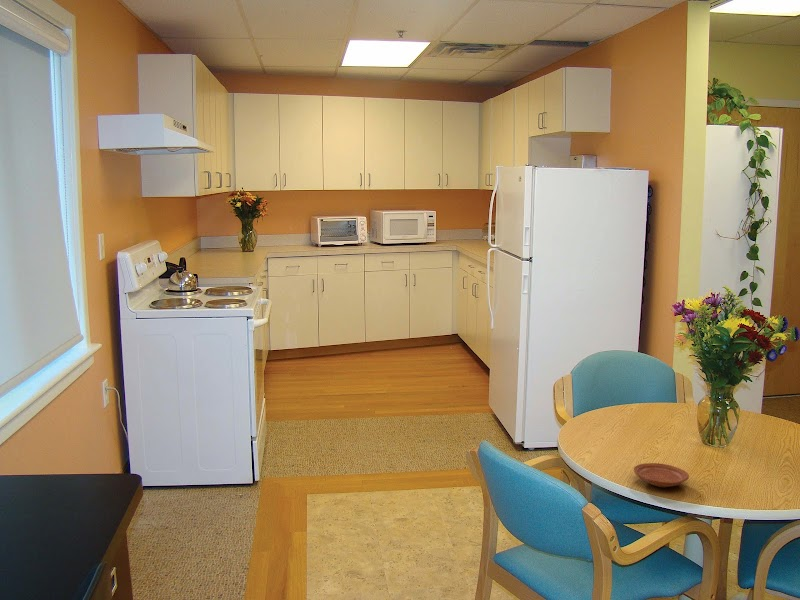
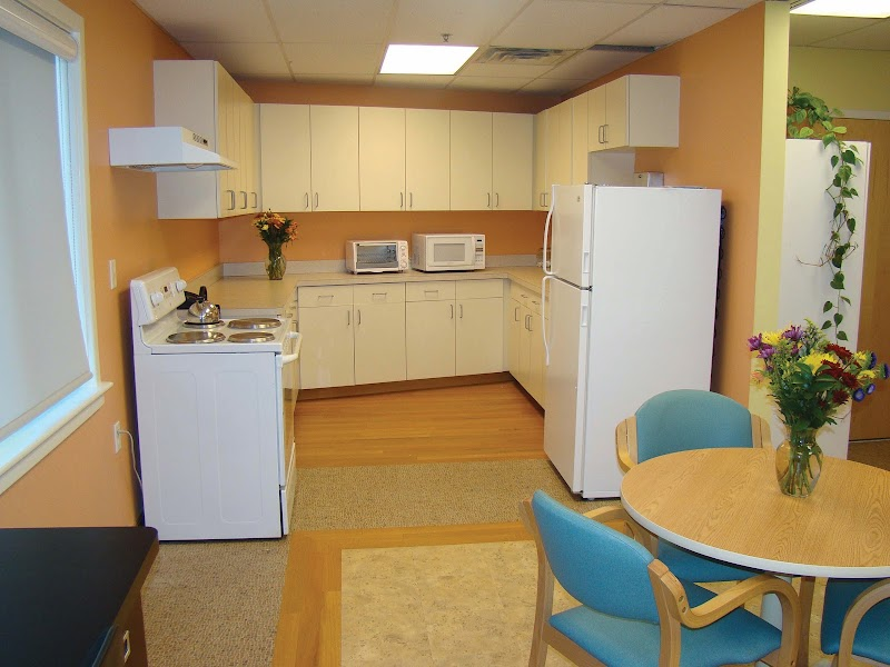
- plate (660, 477)
